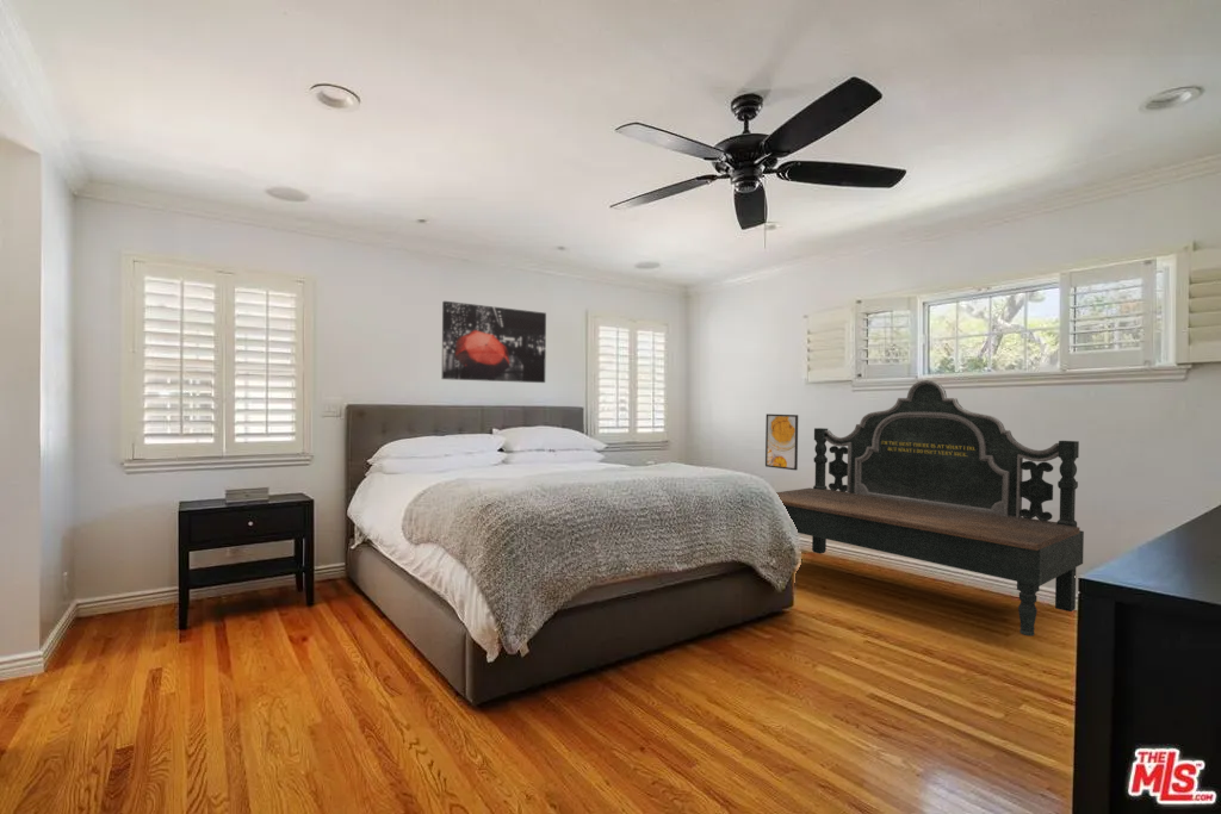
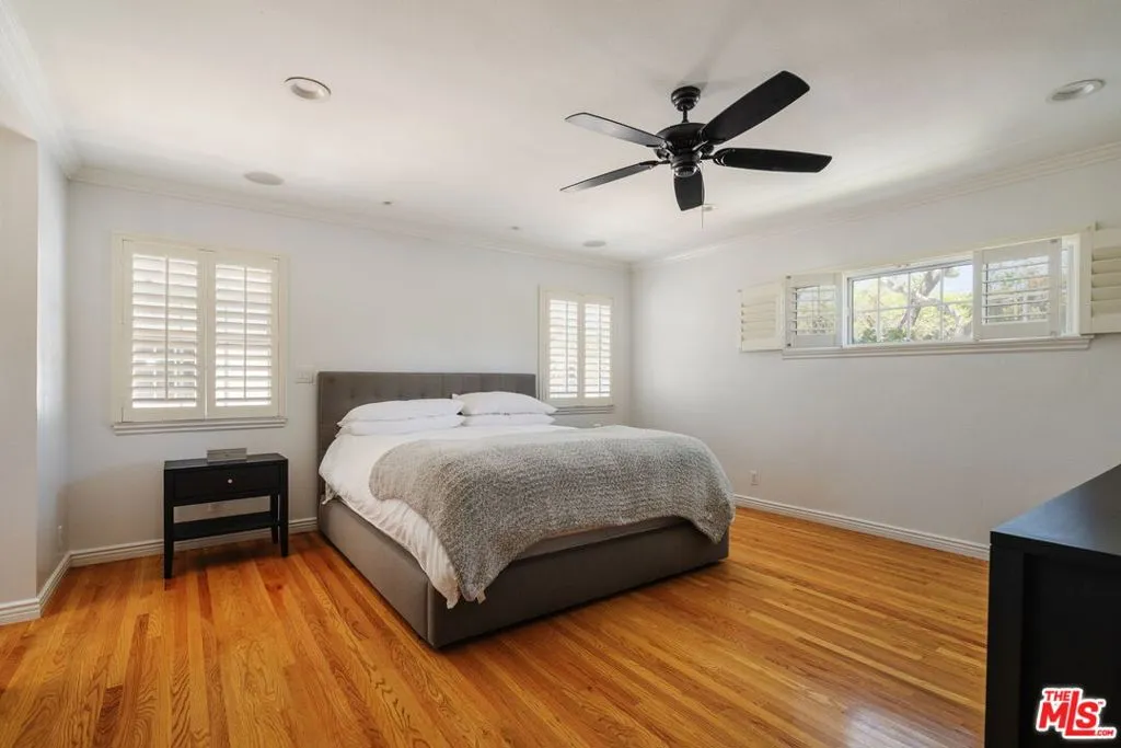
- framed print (781, 441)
- bench (899, 483)
- wall art (496, 343)
